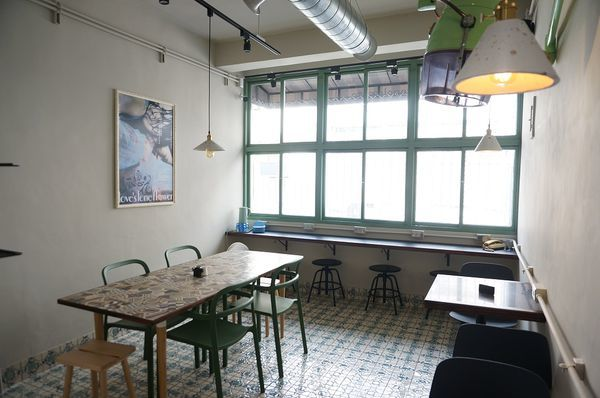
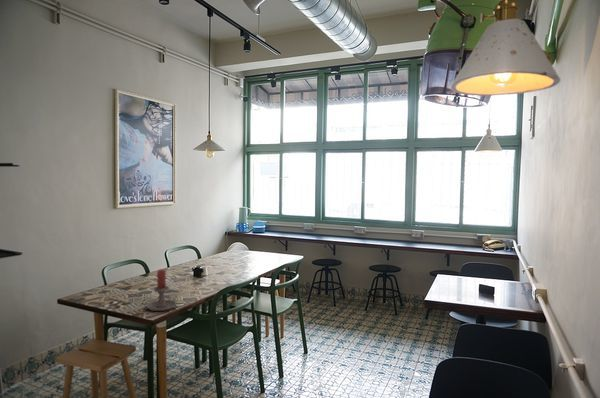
+ candle holder (164, 287)
